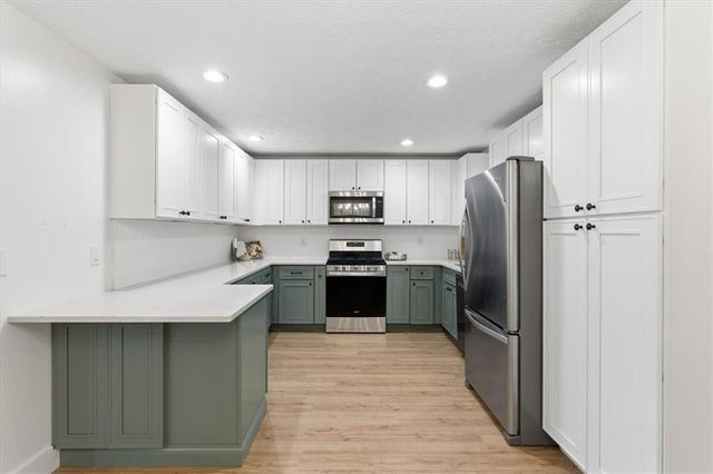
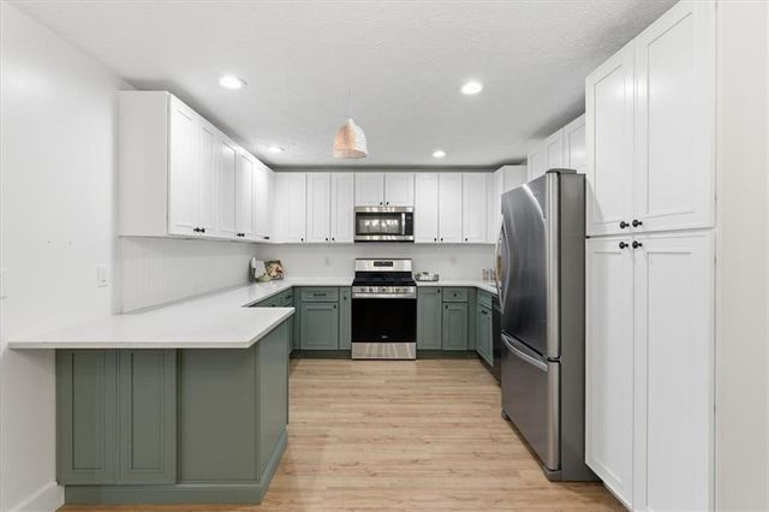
+ pendant lamp (350, 120)
